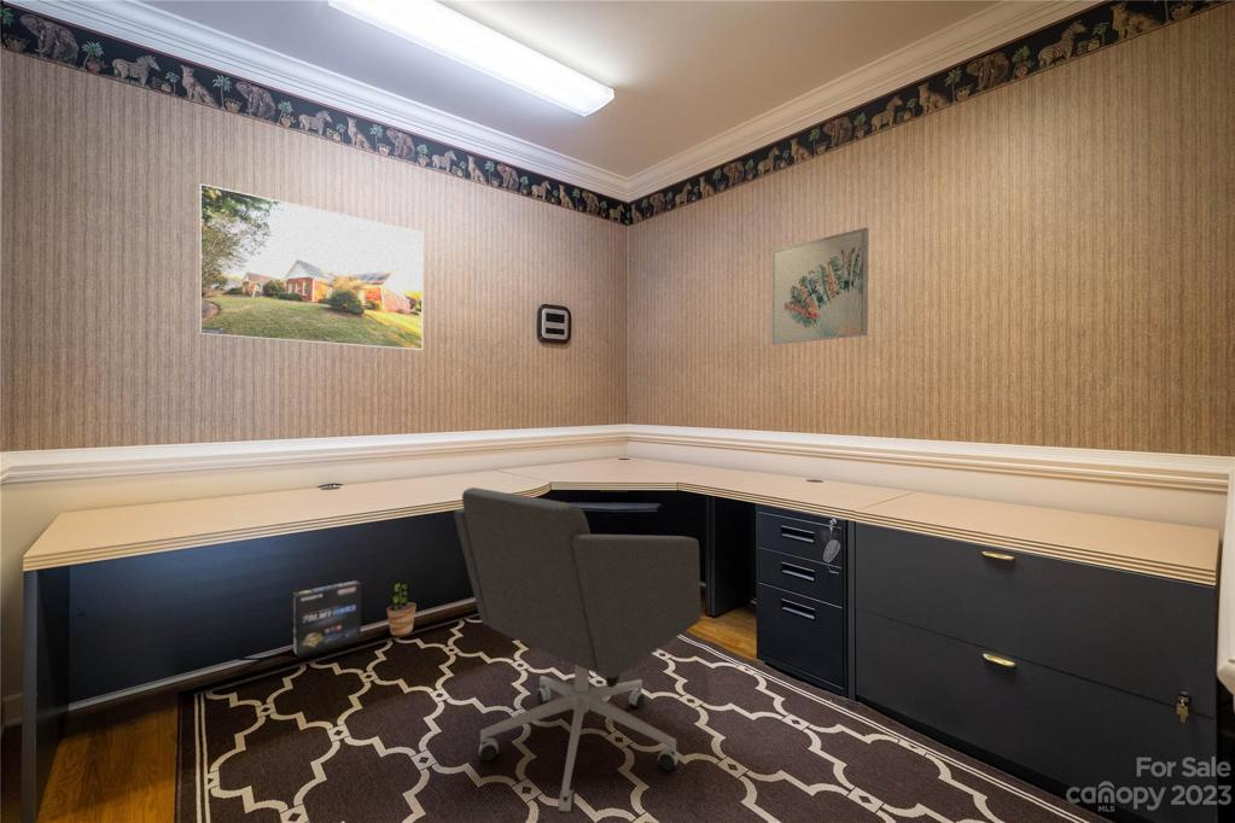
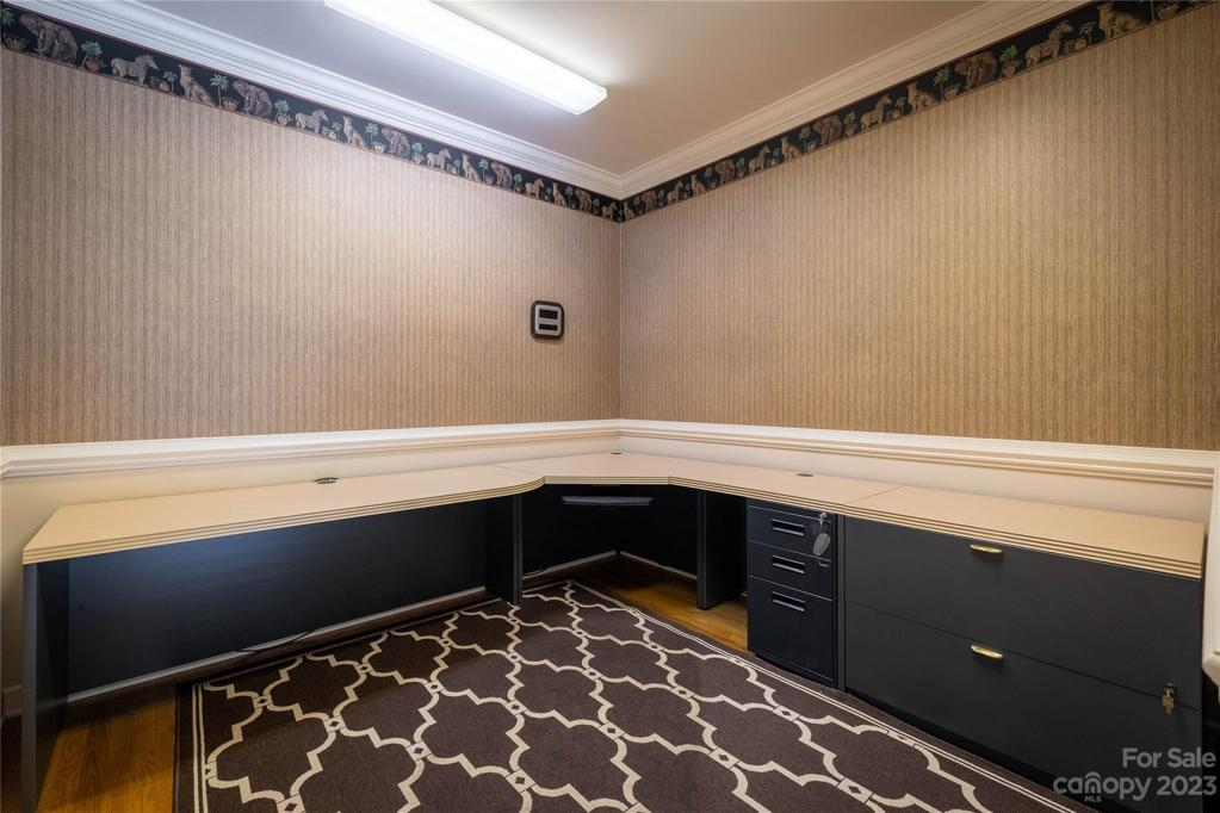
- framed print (324, 276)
- office chair (578, 615)
- box (327, 615)
- wall art (816, 290)
- potted plant (401, 605)
